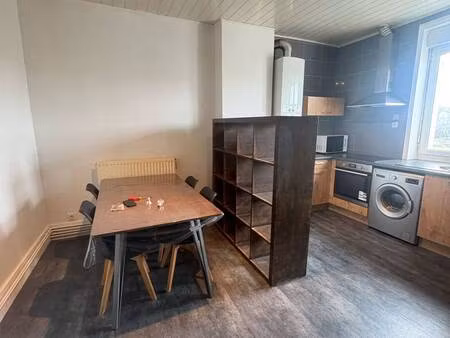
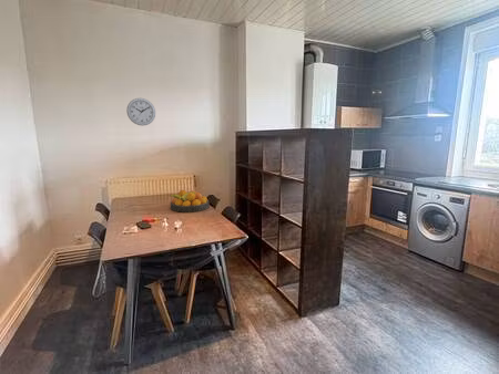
+ wall clock (141, 112)
+ fruit bowl (190, 199)
